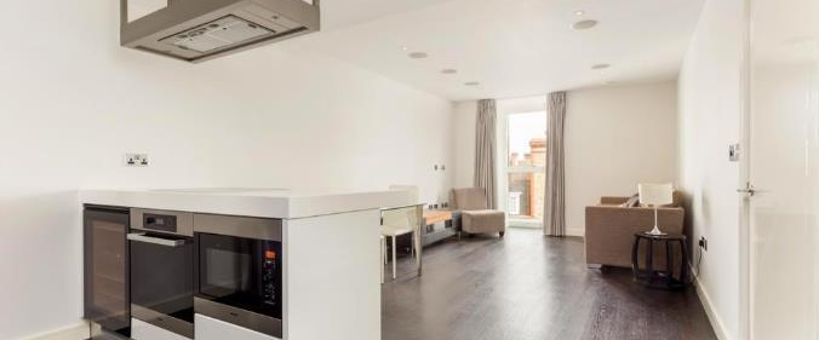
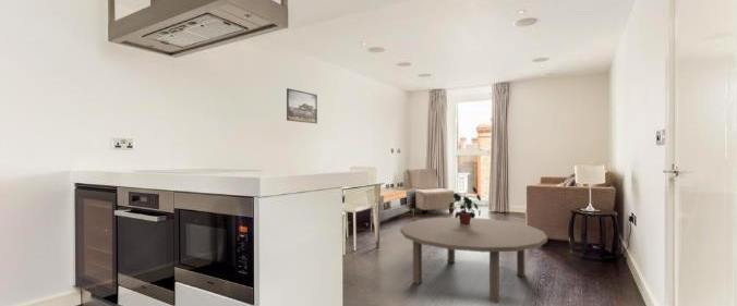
+ coffee table (470, 250)
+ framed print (302, 107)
+ potted plant (467, 205)
